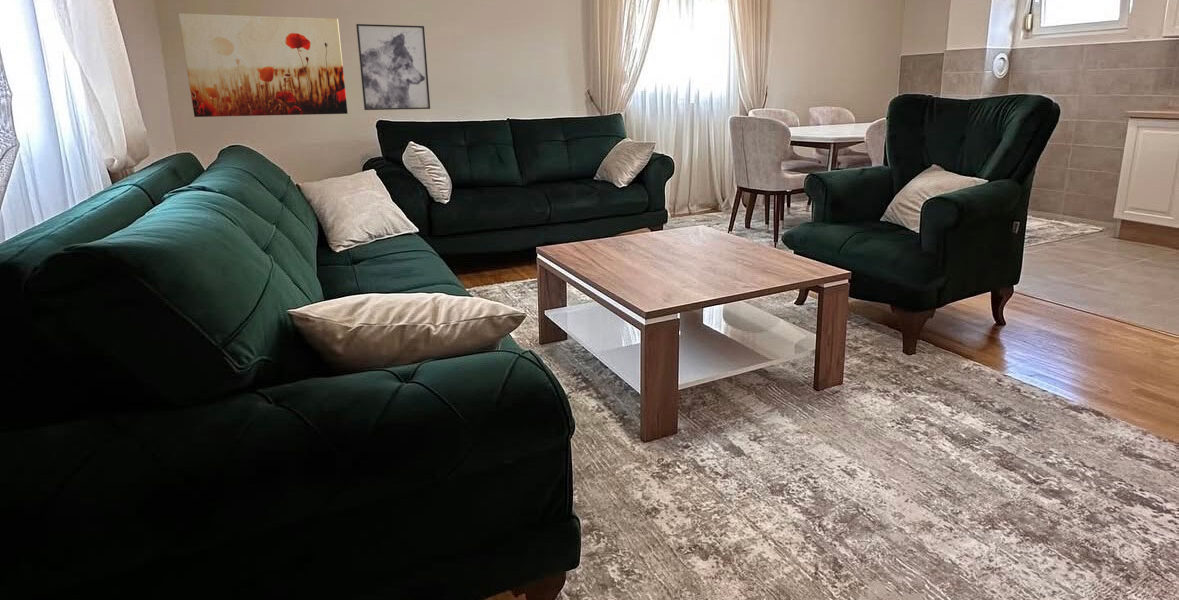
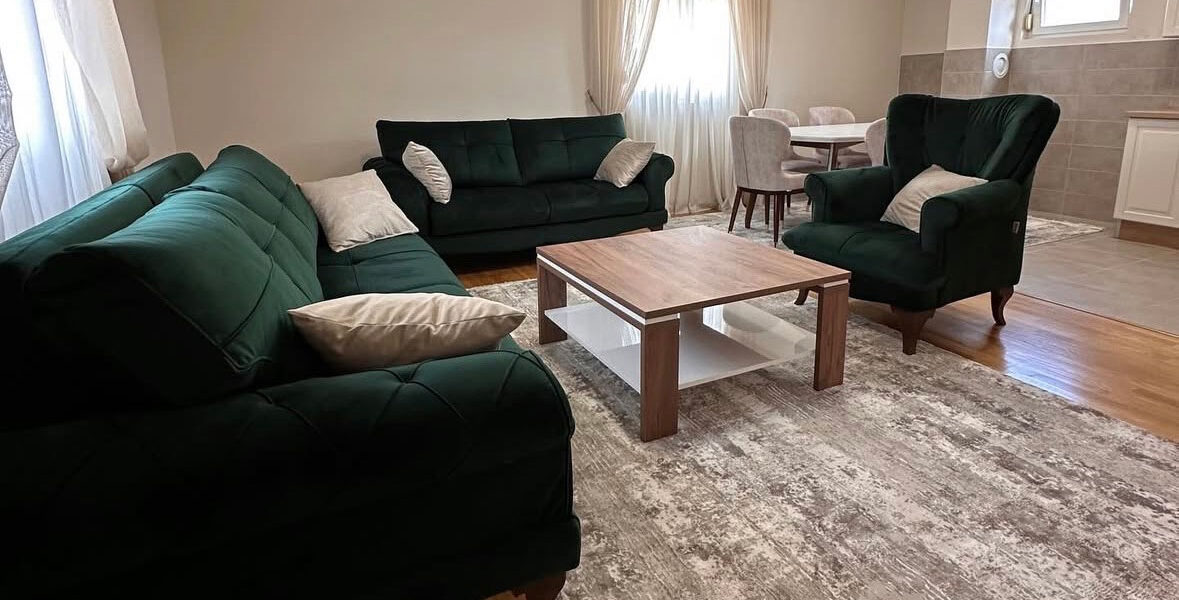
- wall art (267, 66)
- wall art (394, 67)
